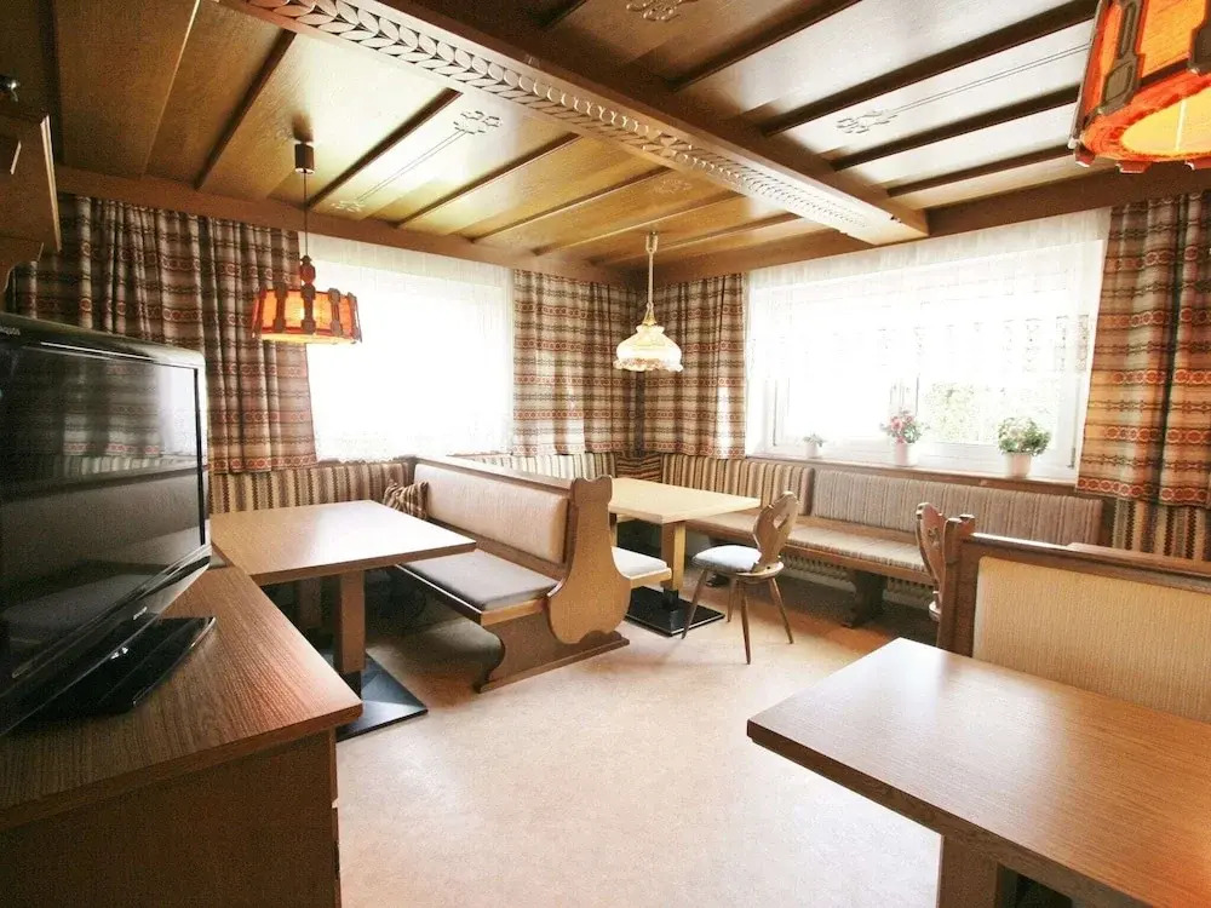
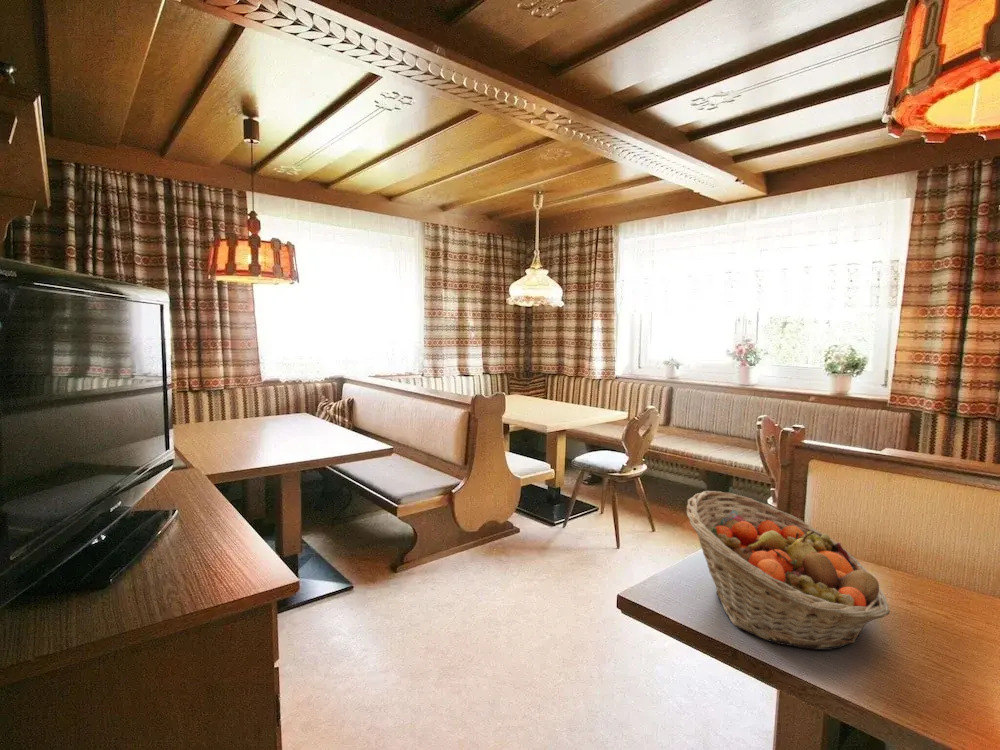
+ fruit basket (777, 560)
